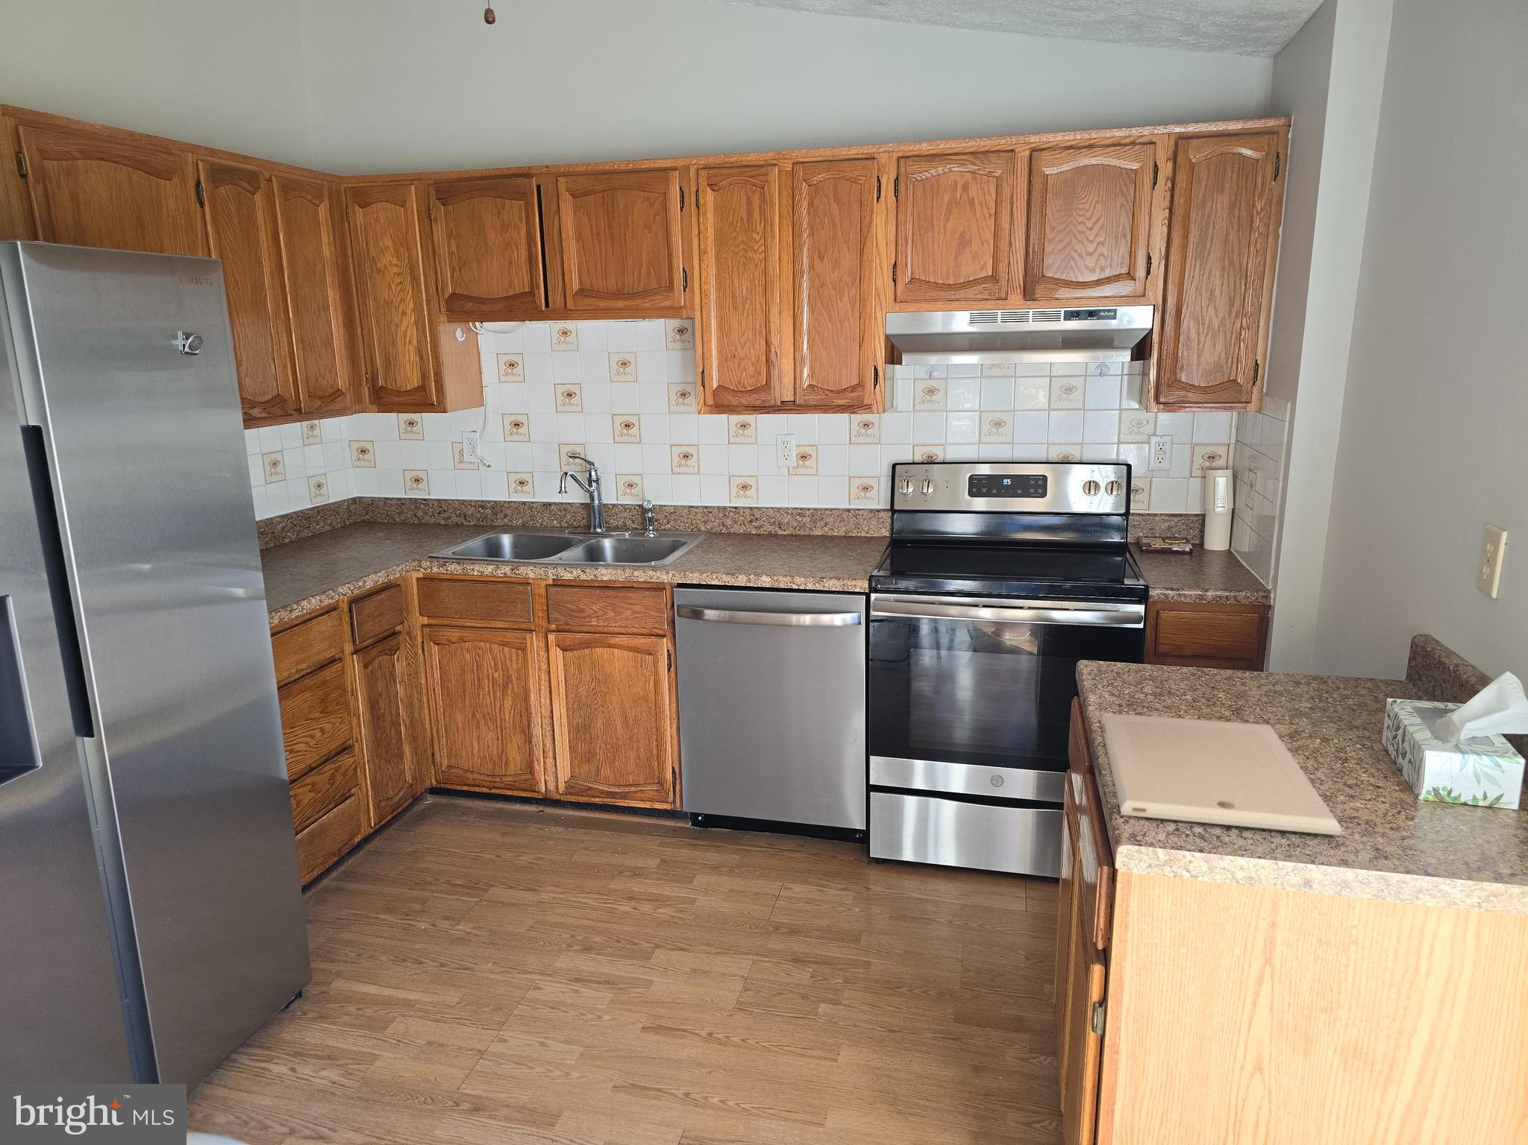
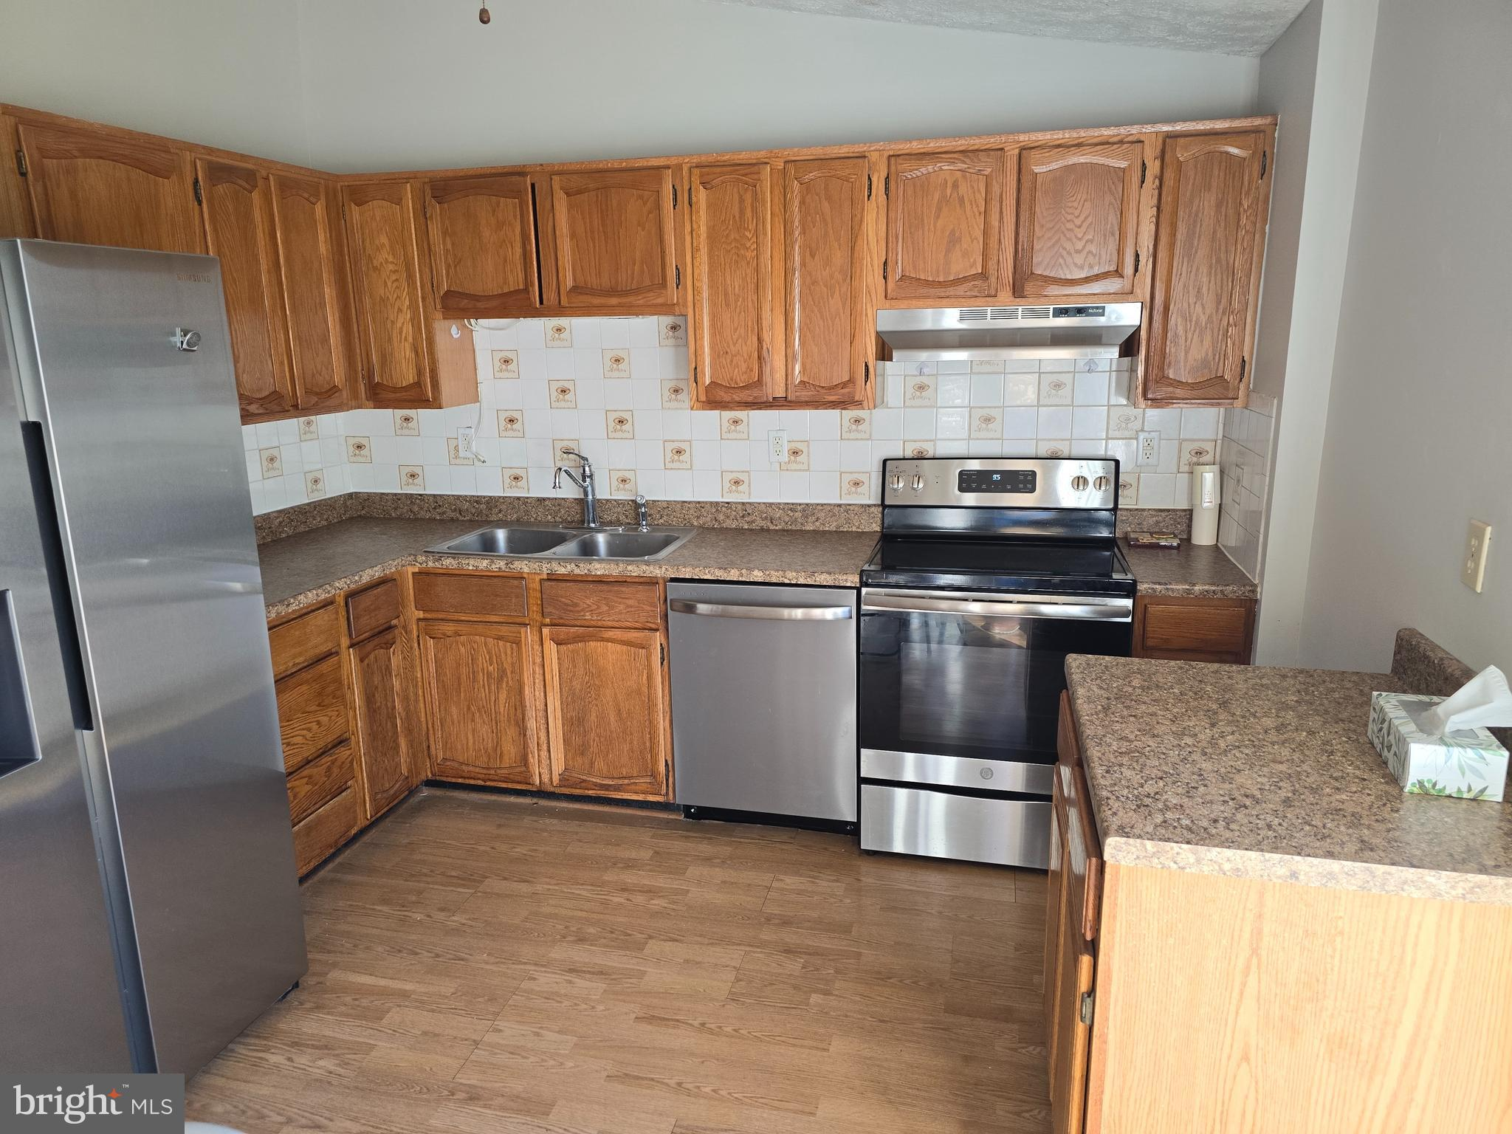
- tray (1204, 765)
